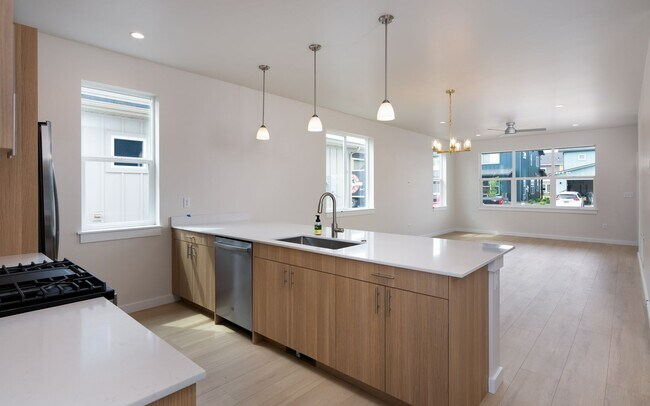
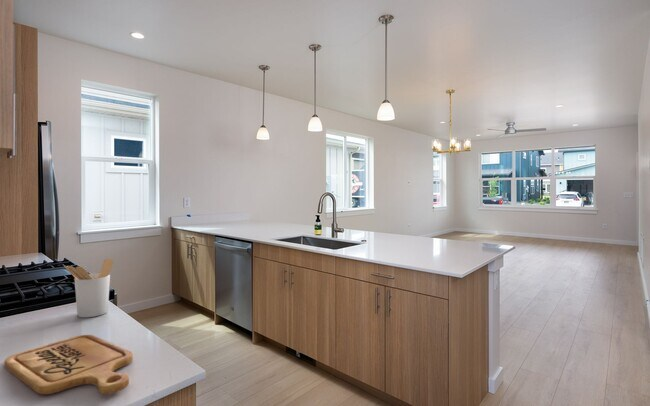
+ utensil holder (87, 287)
+ cutting board (79, 364)
